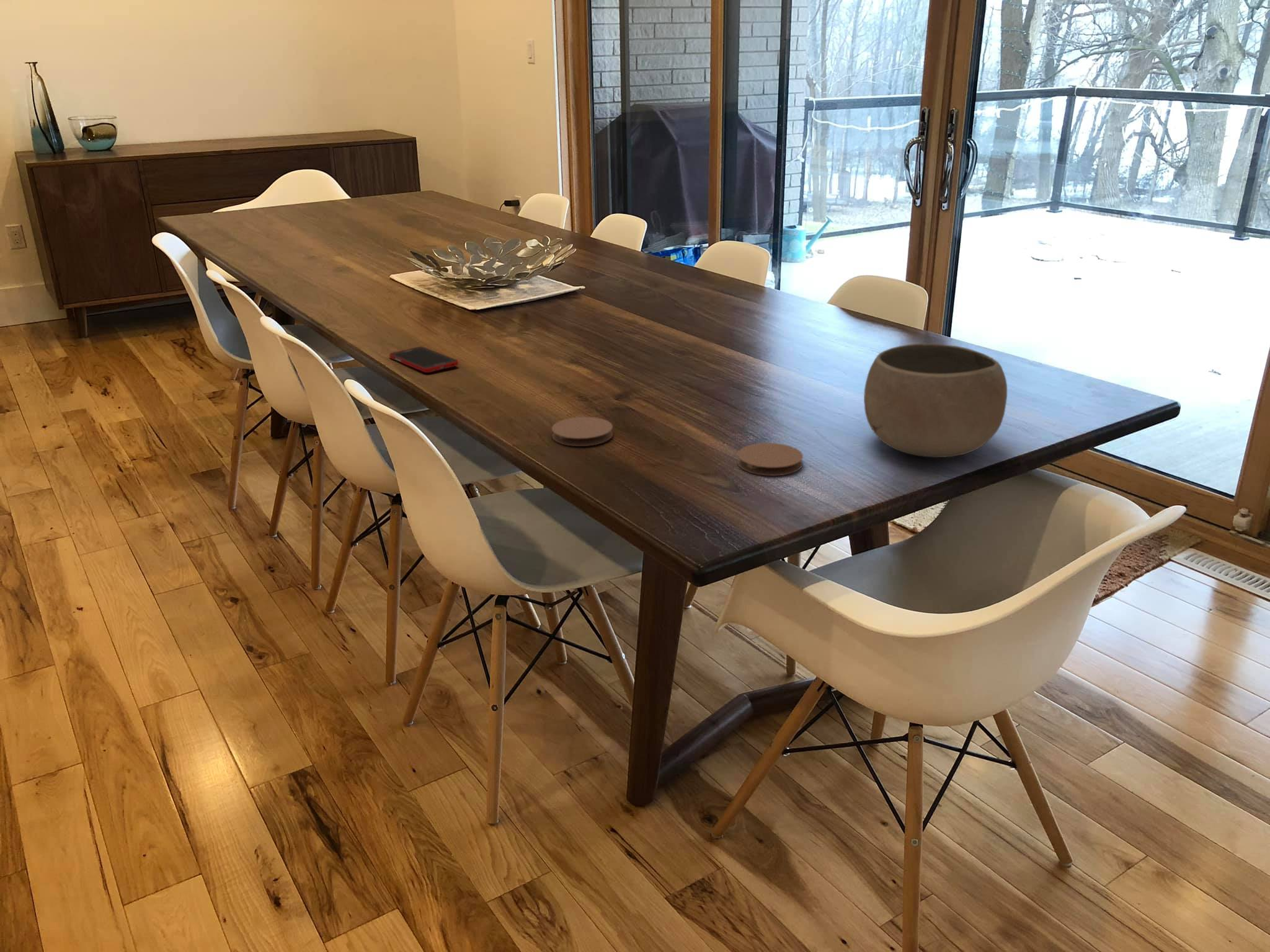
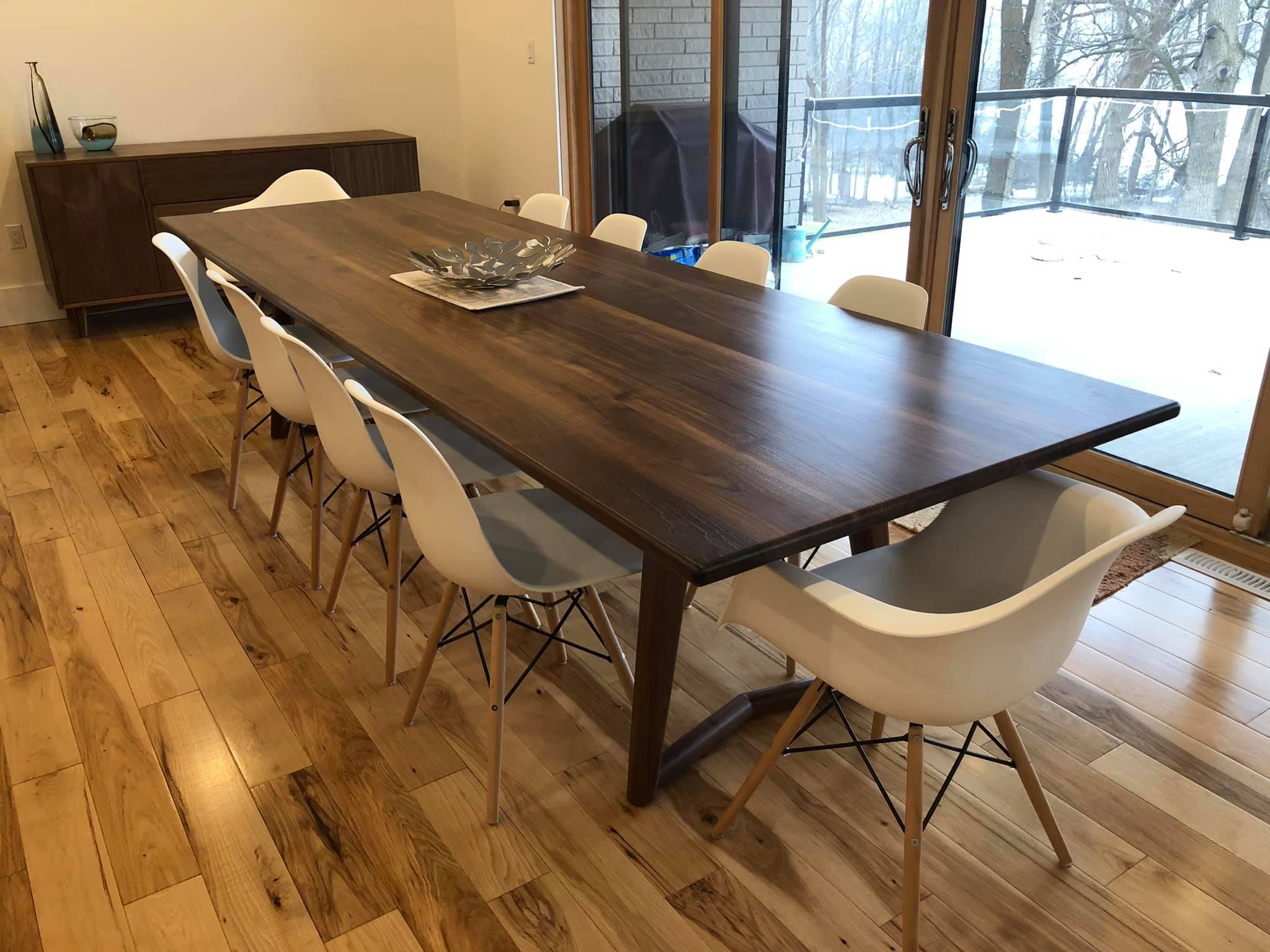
- cell phone (423, 359)
- coaster (582, 431)
- coaster (770, 459)
- bowl (935, 402)
